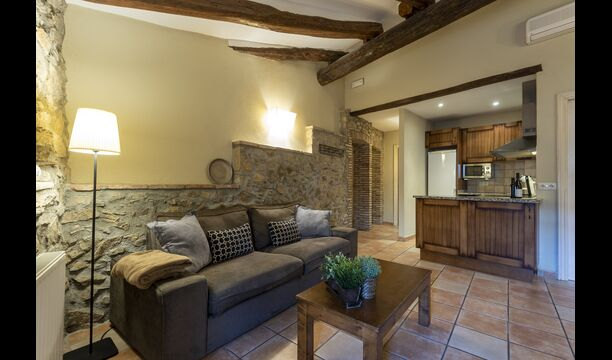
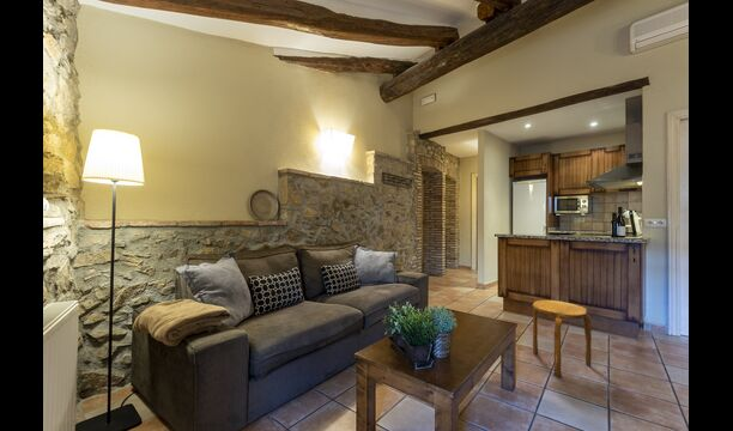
+ stool (559, 335)
